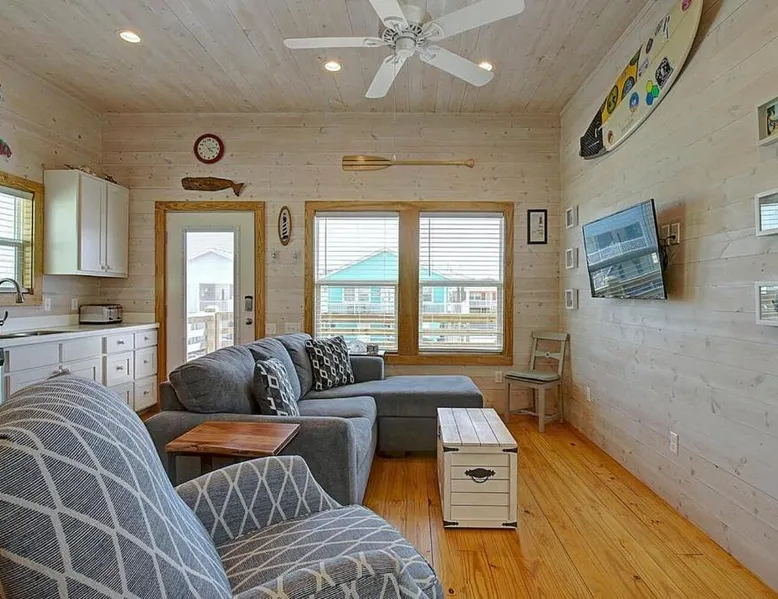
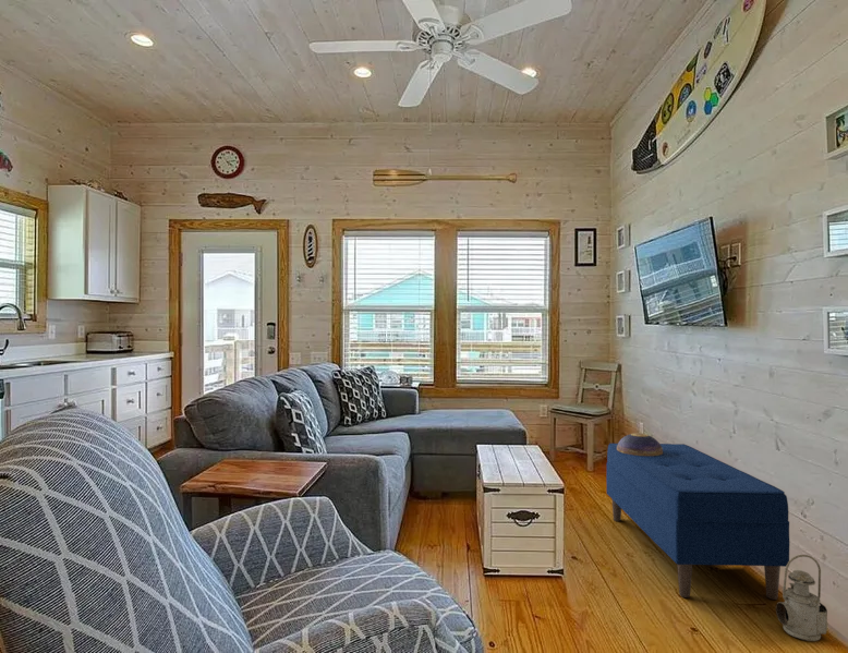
+ bench (681, 507)
+ lantern (802, 593)
+ decorative bowl (639, 442)
